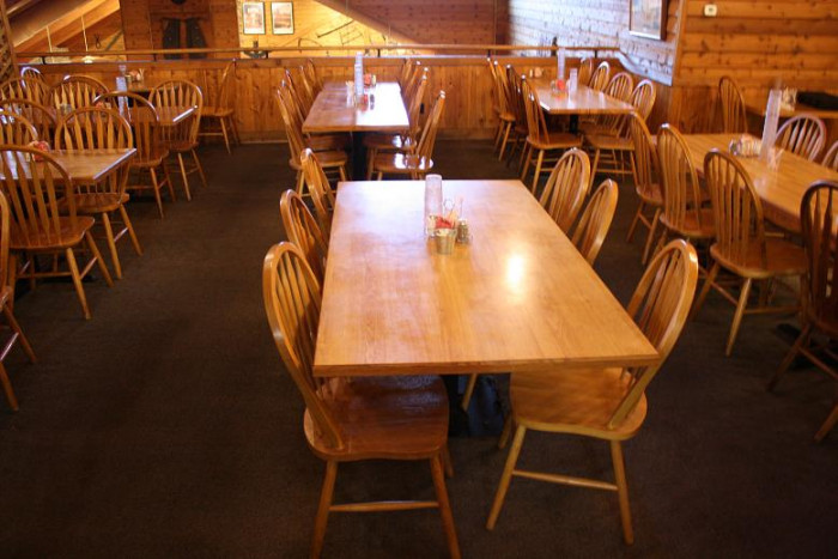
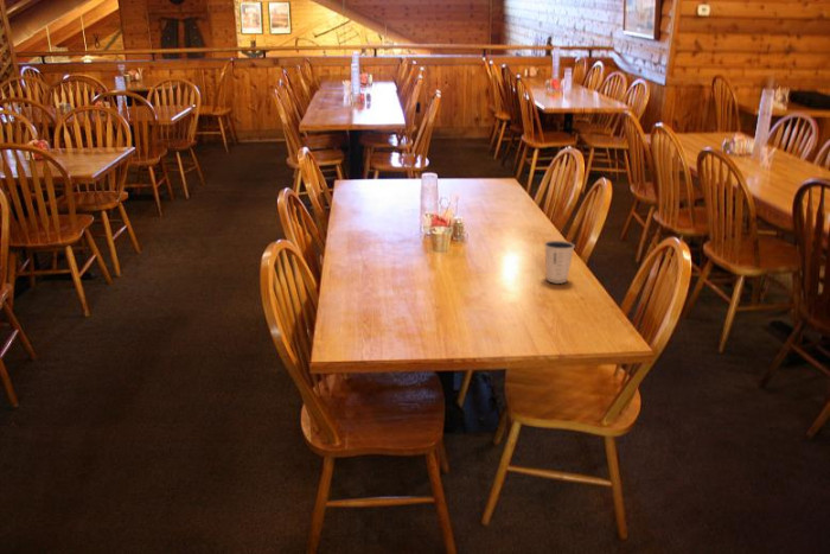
+ dixie cup (557, 262)
